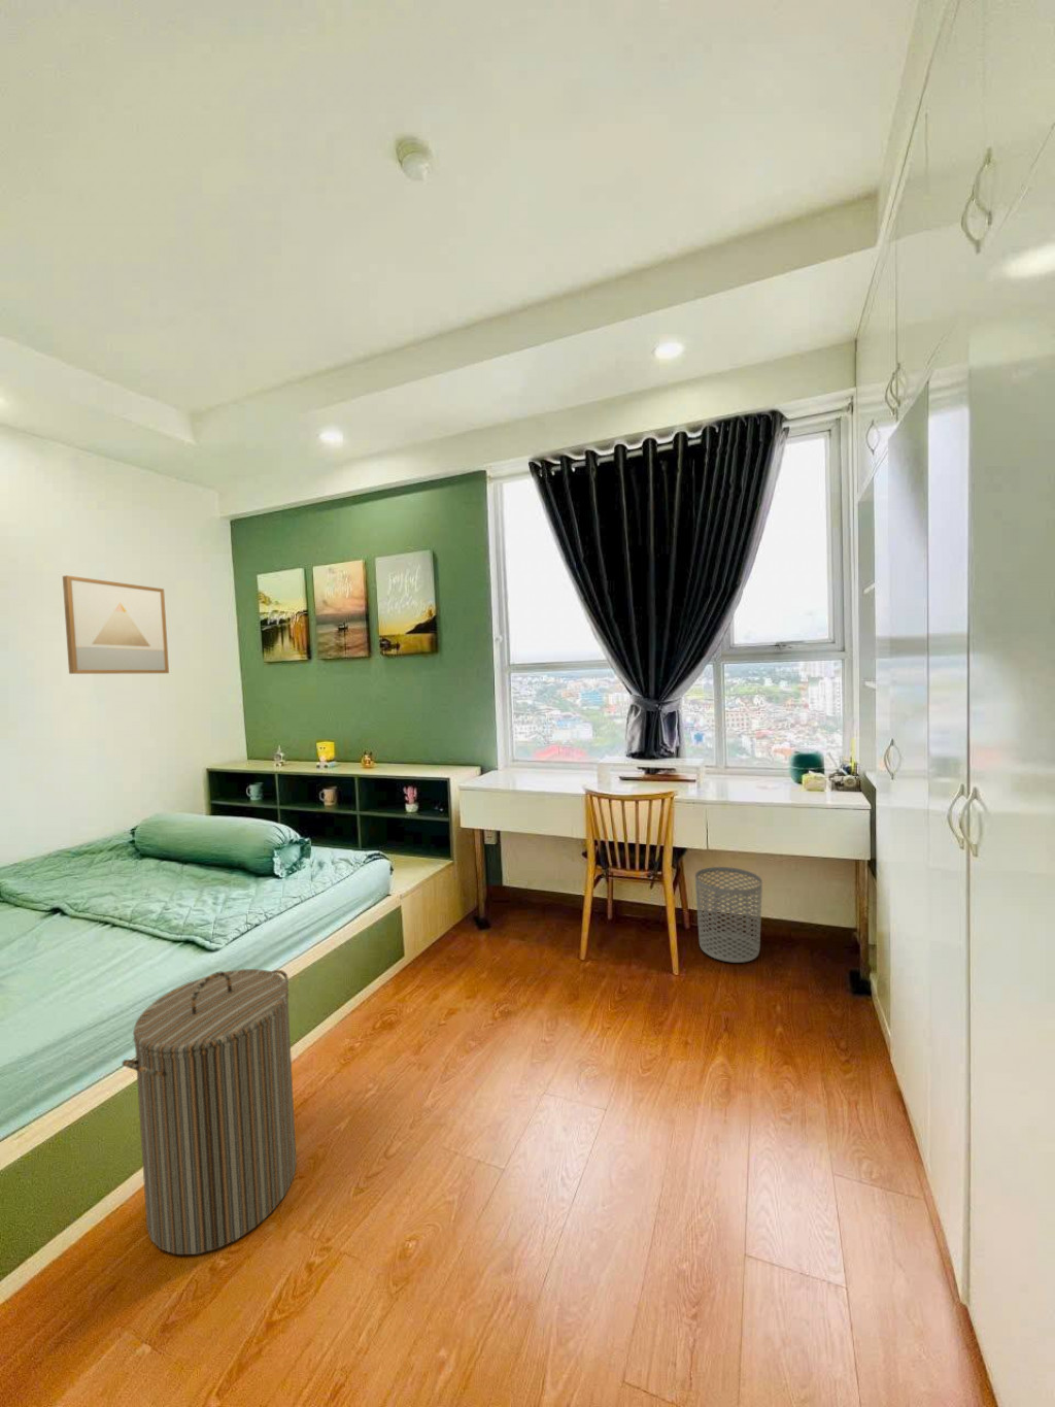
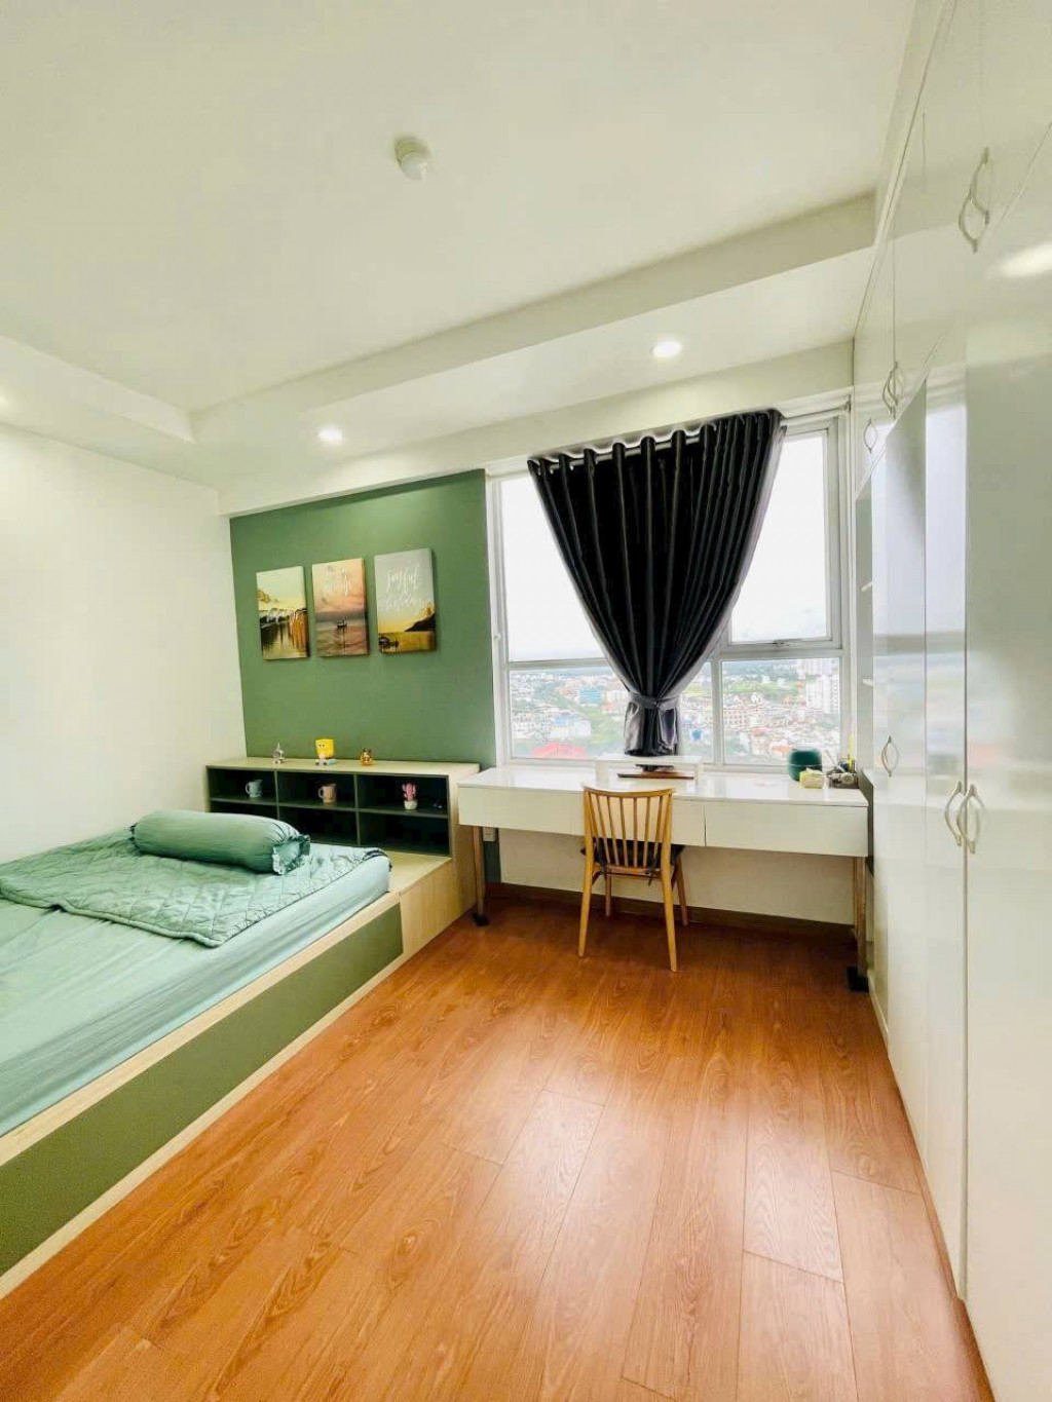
- waste bin (728, 912)
- wall art (120, 628)
- laundry hamper (219, 1082)
